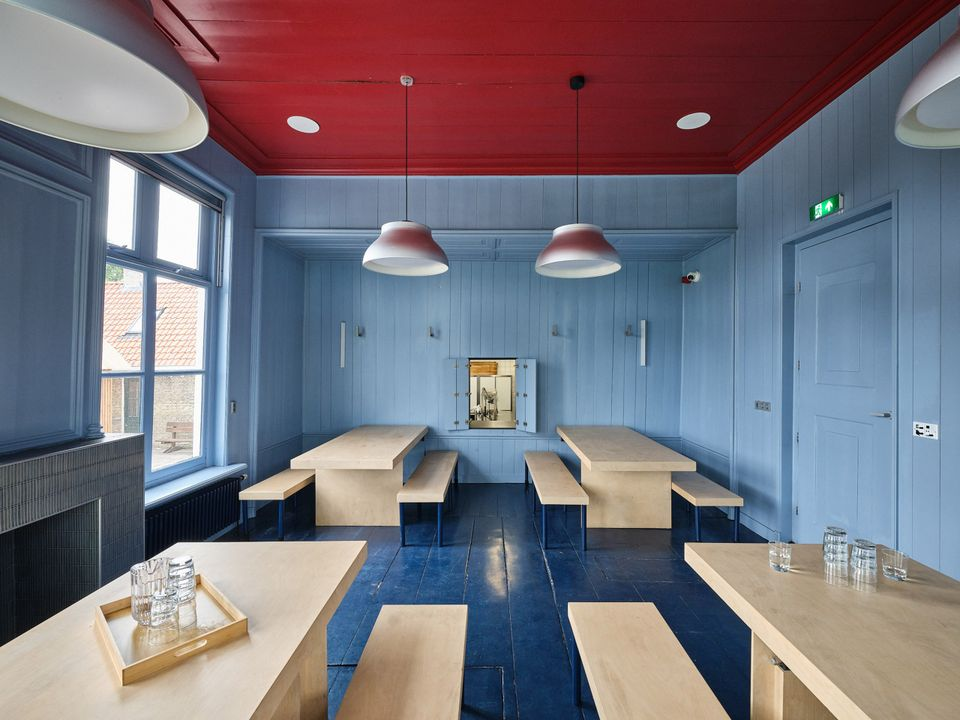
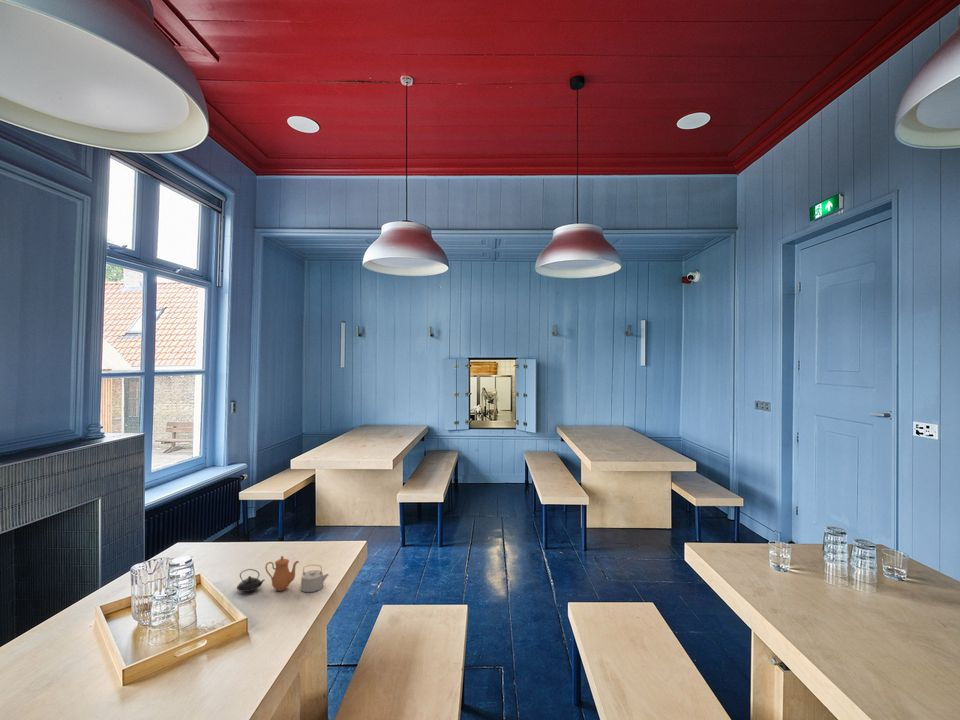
+ teapot (283, 571)
